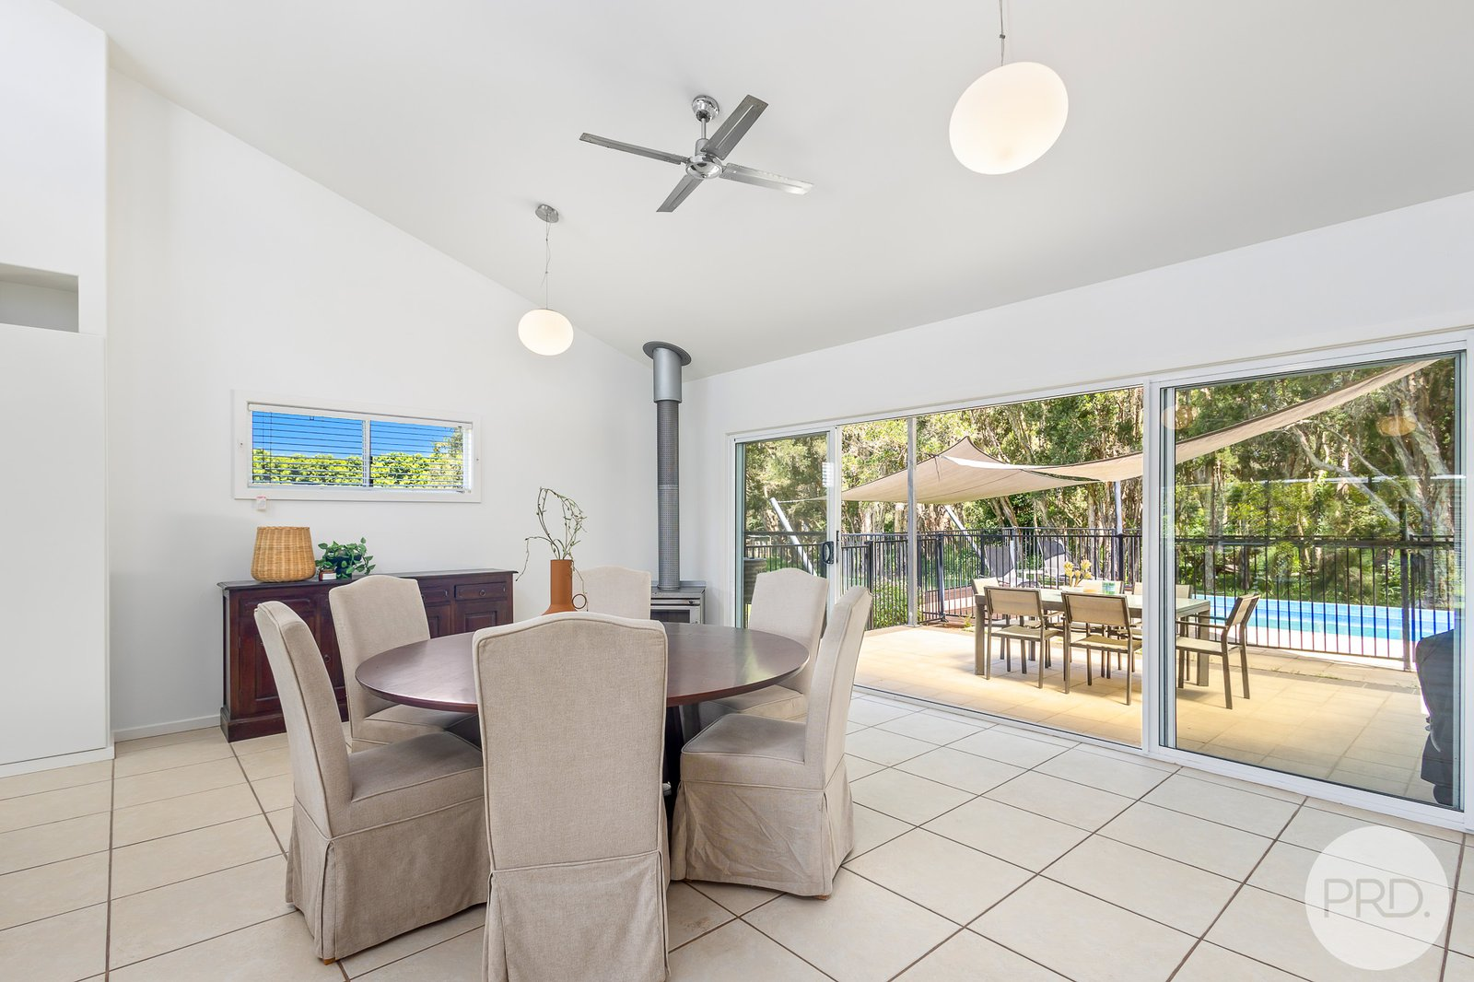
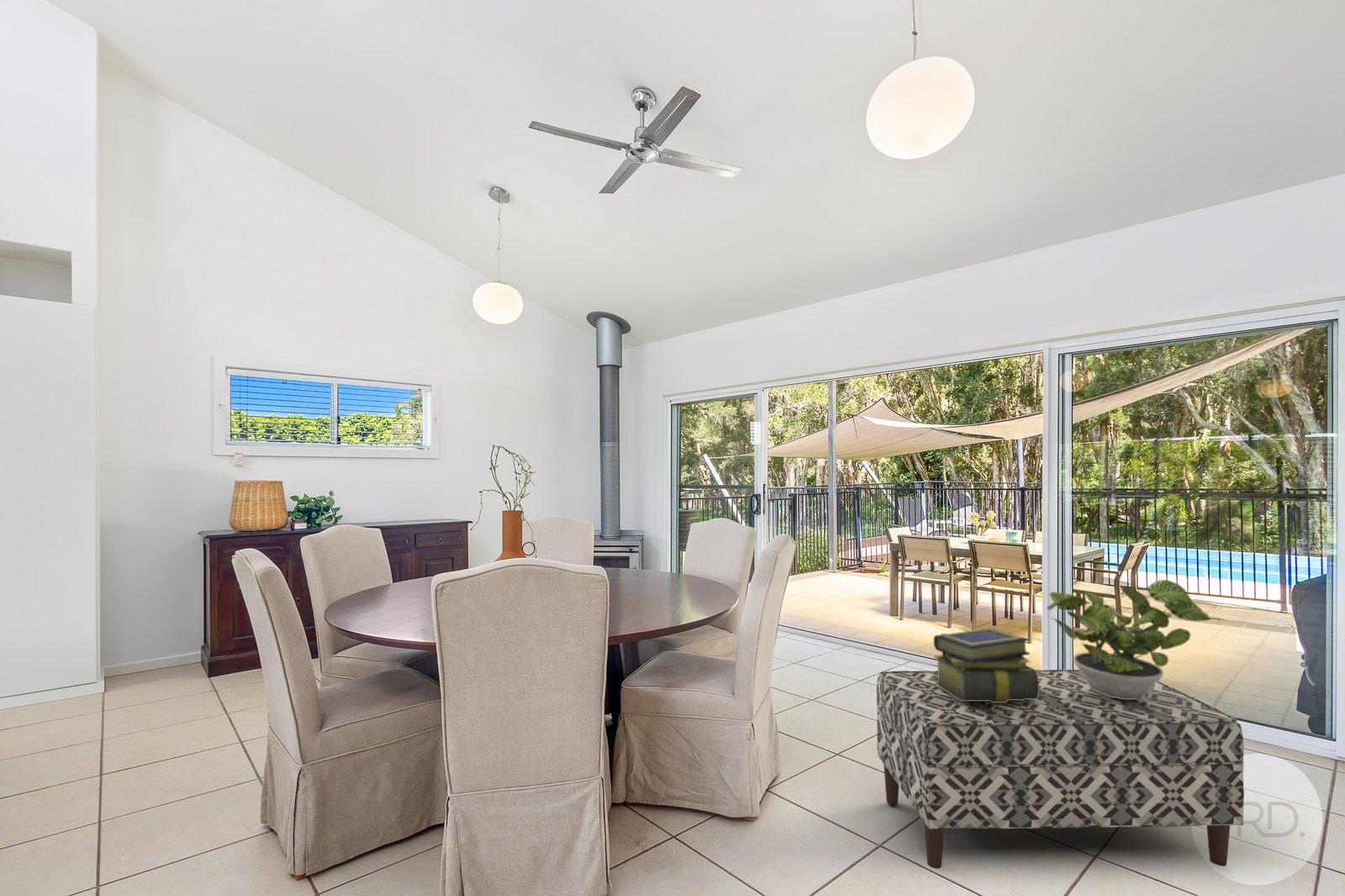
+ bench (1042, 762)
+ potted plant (1125, 636)
+ stack of books (982, 665)
